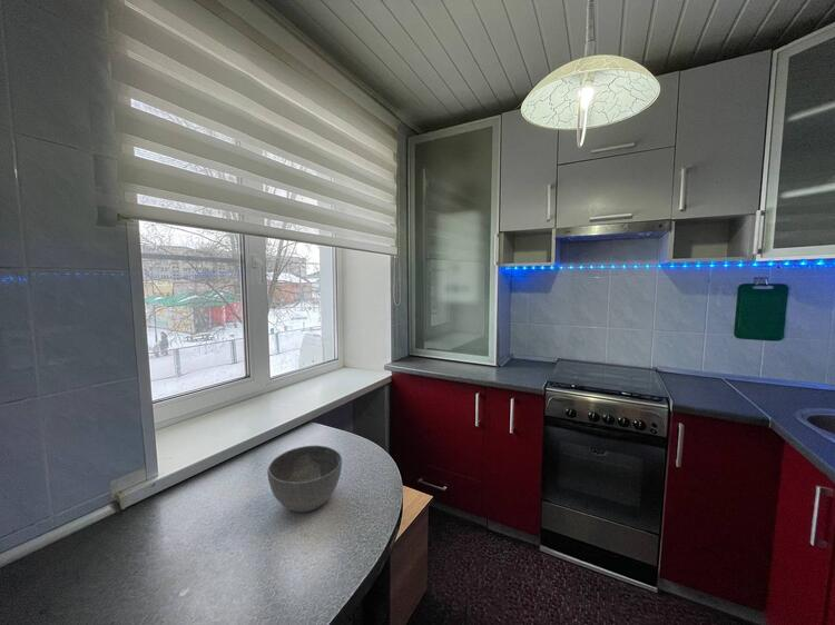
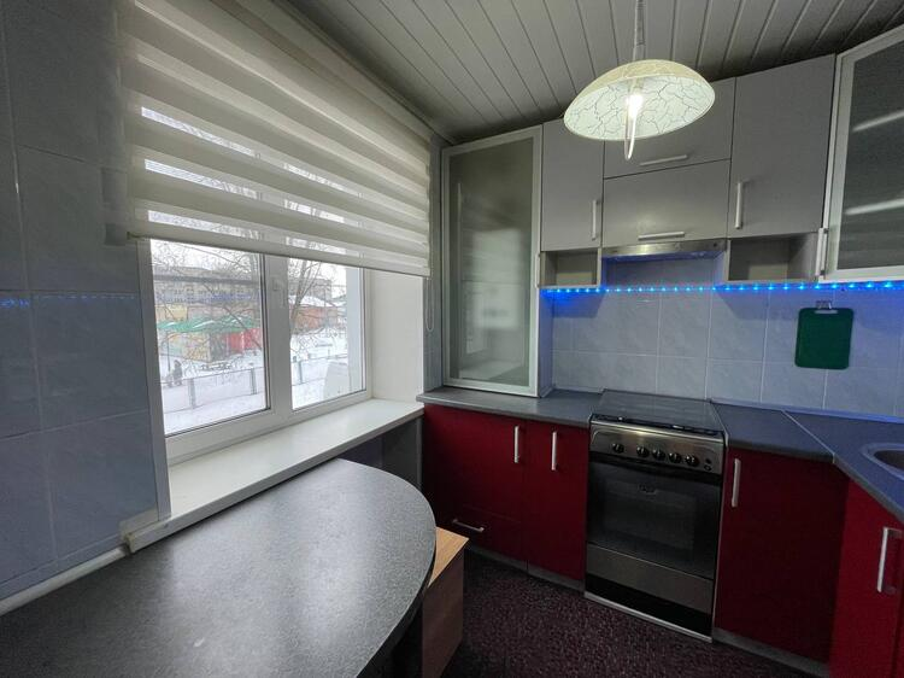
- bowl (306, 482)
